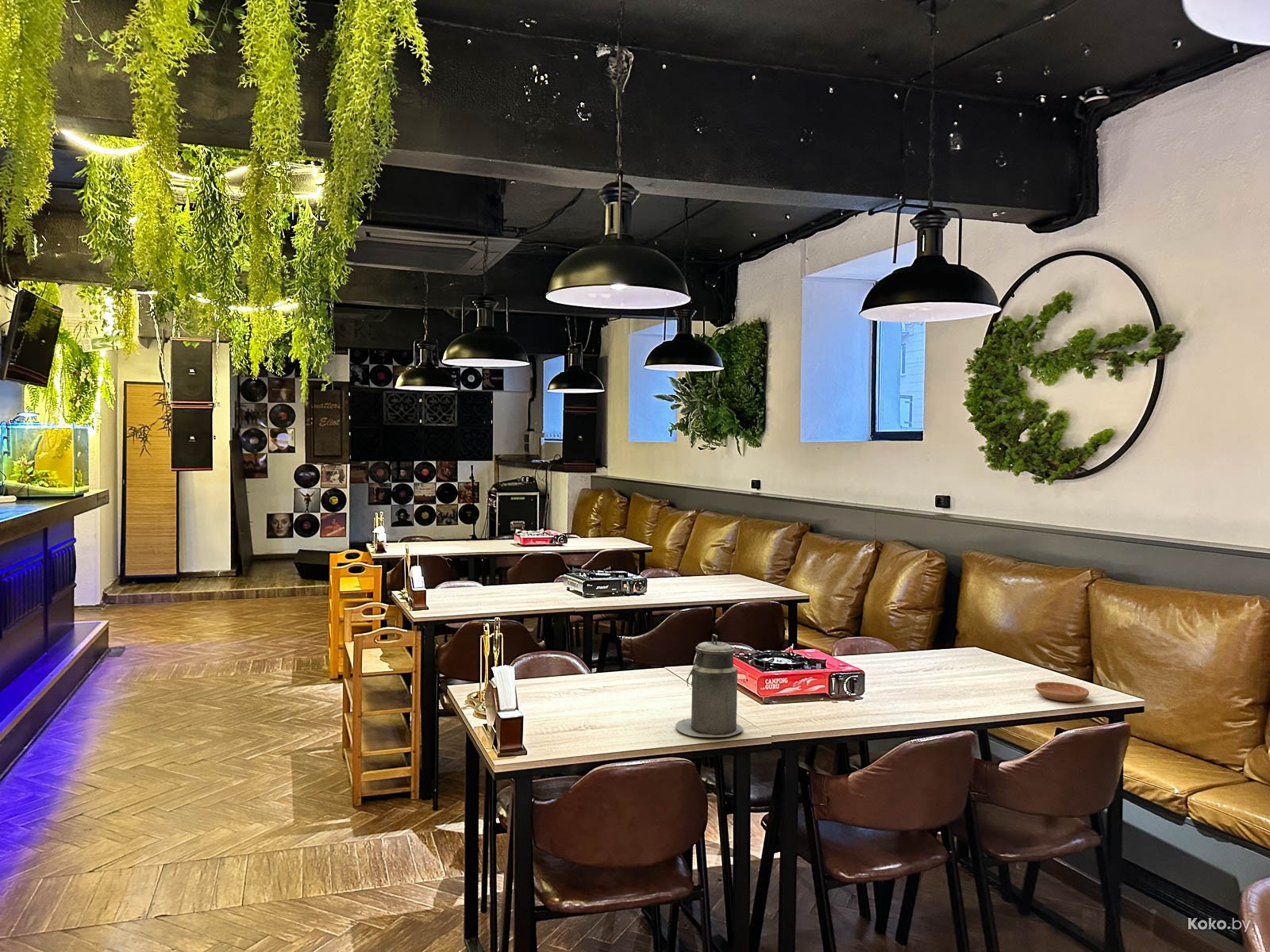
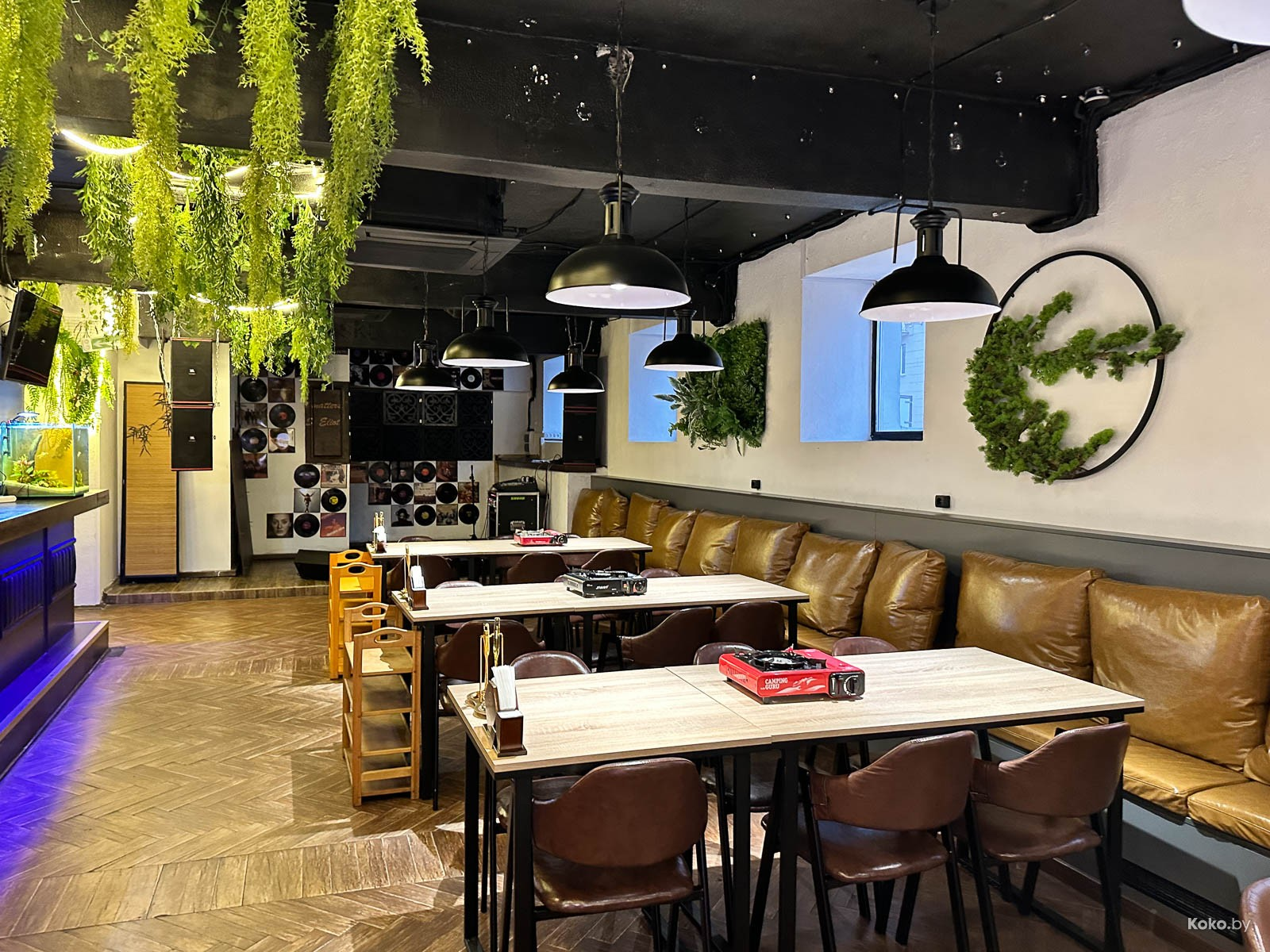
- saucer (1061, 692)
- canister (710, 681)
